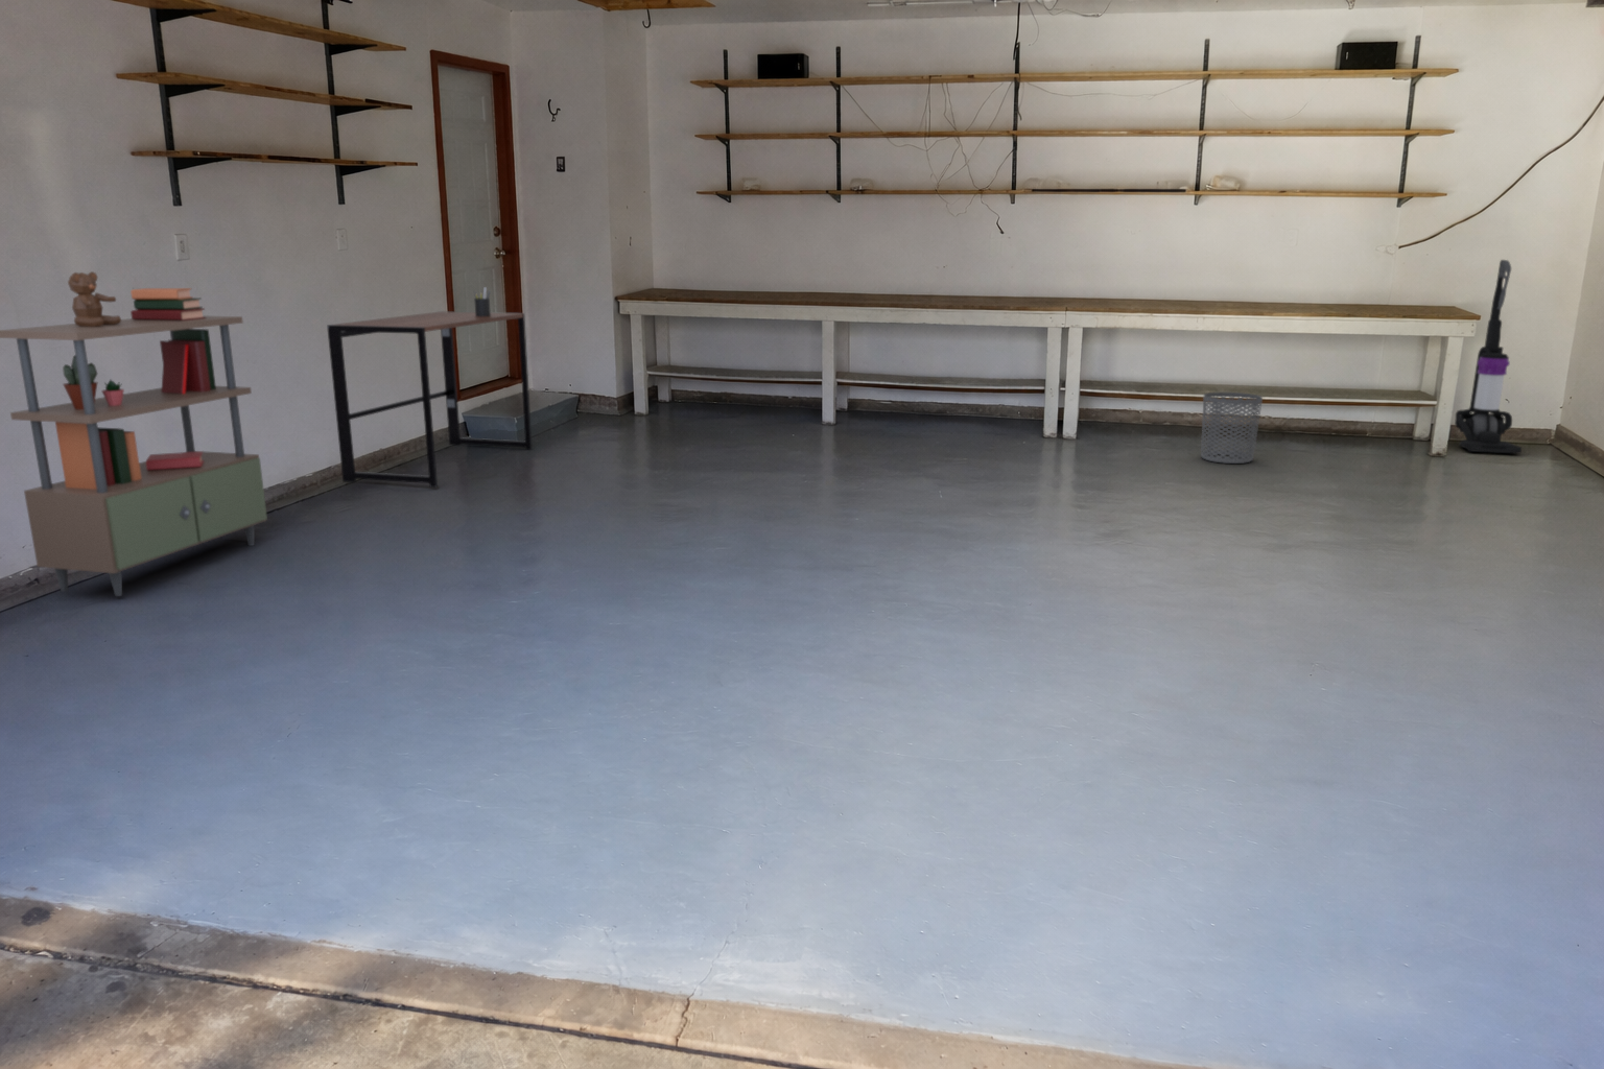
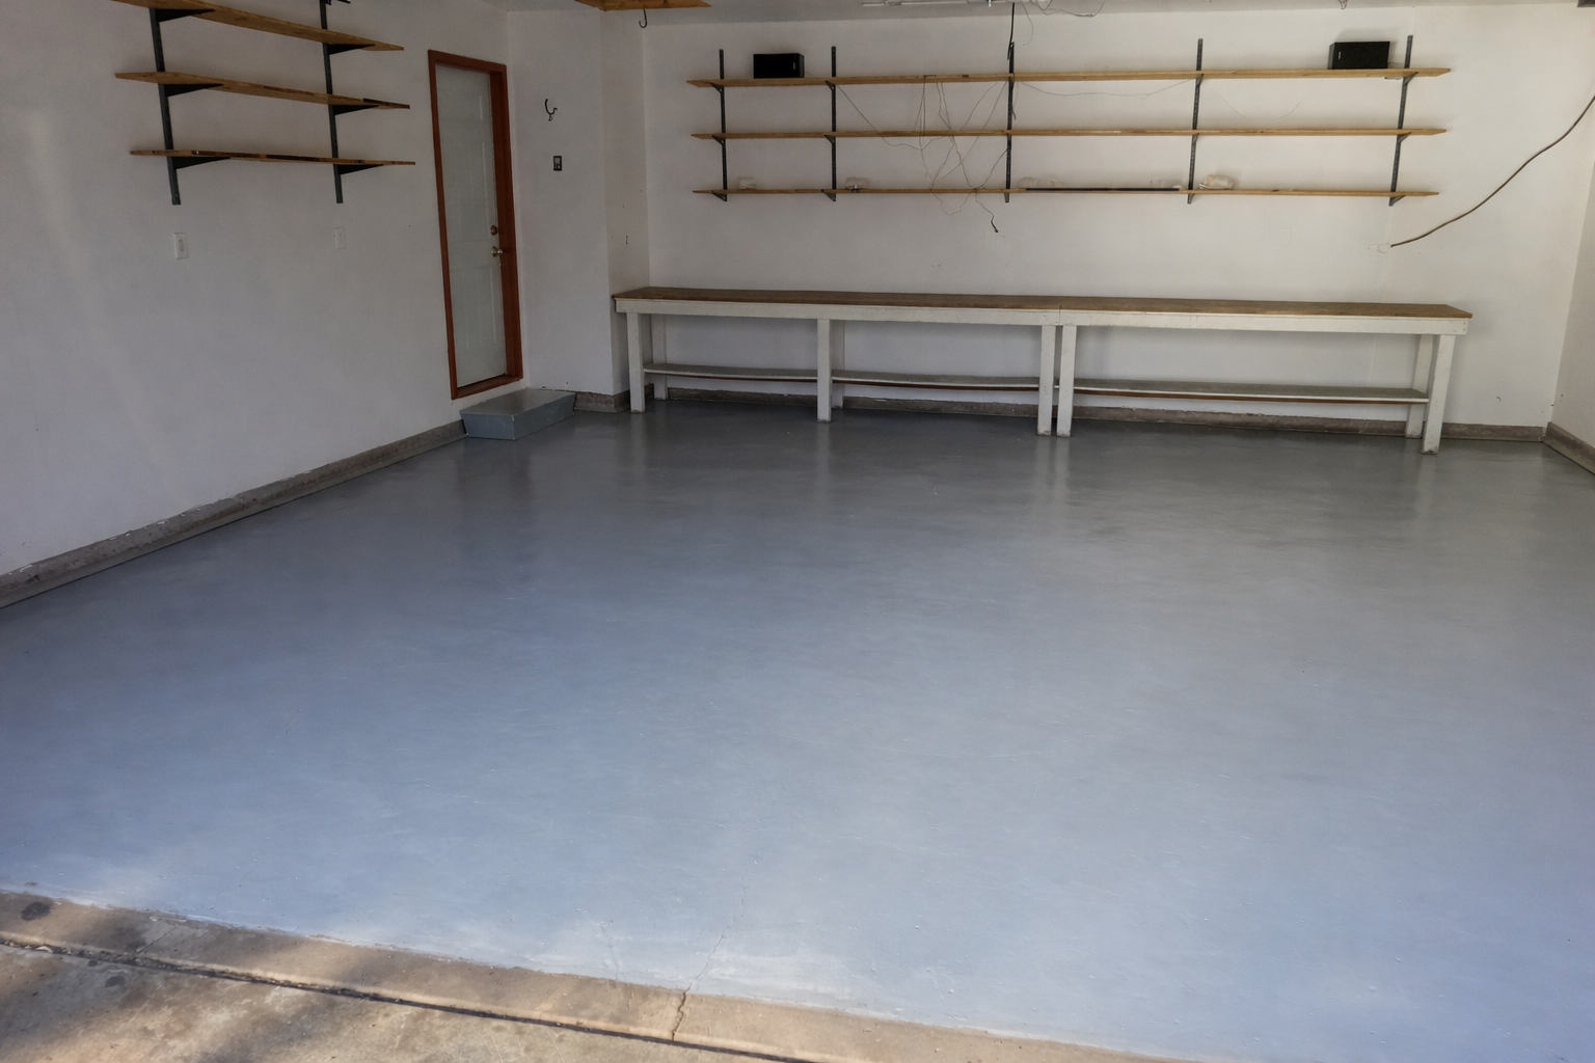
- waste bin (1229, 427)
- pen holder (482, 301)
- vacuum cleaner (1497, 356)
- desk (438, 393)
- shelving unit (142, 413)
